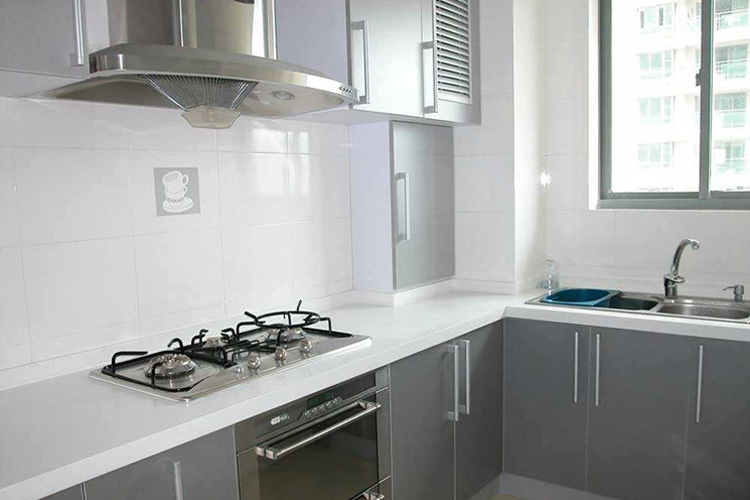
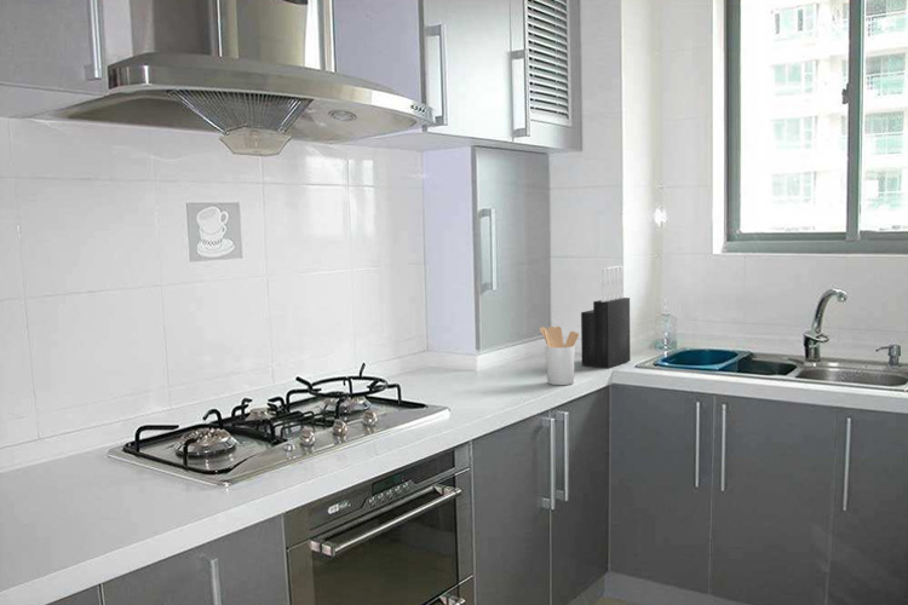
+ utensil holder (557, 353)
+ knife block (603, 315)
